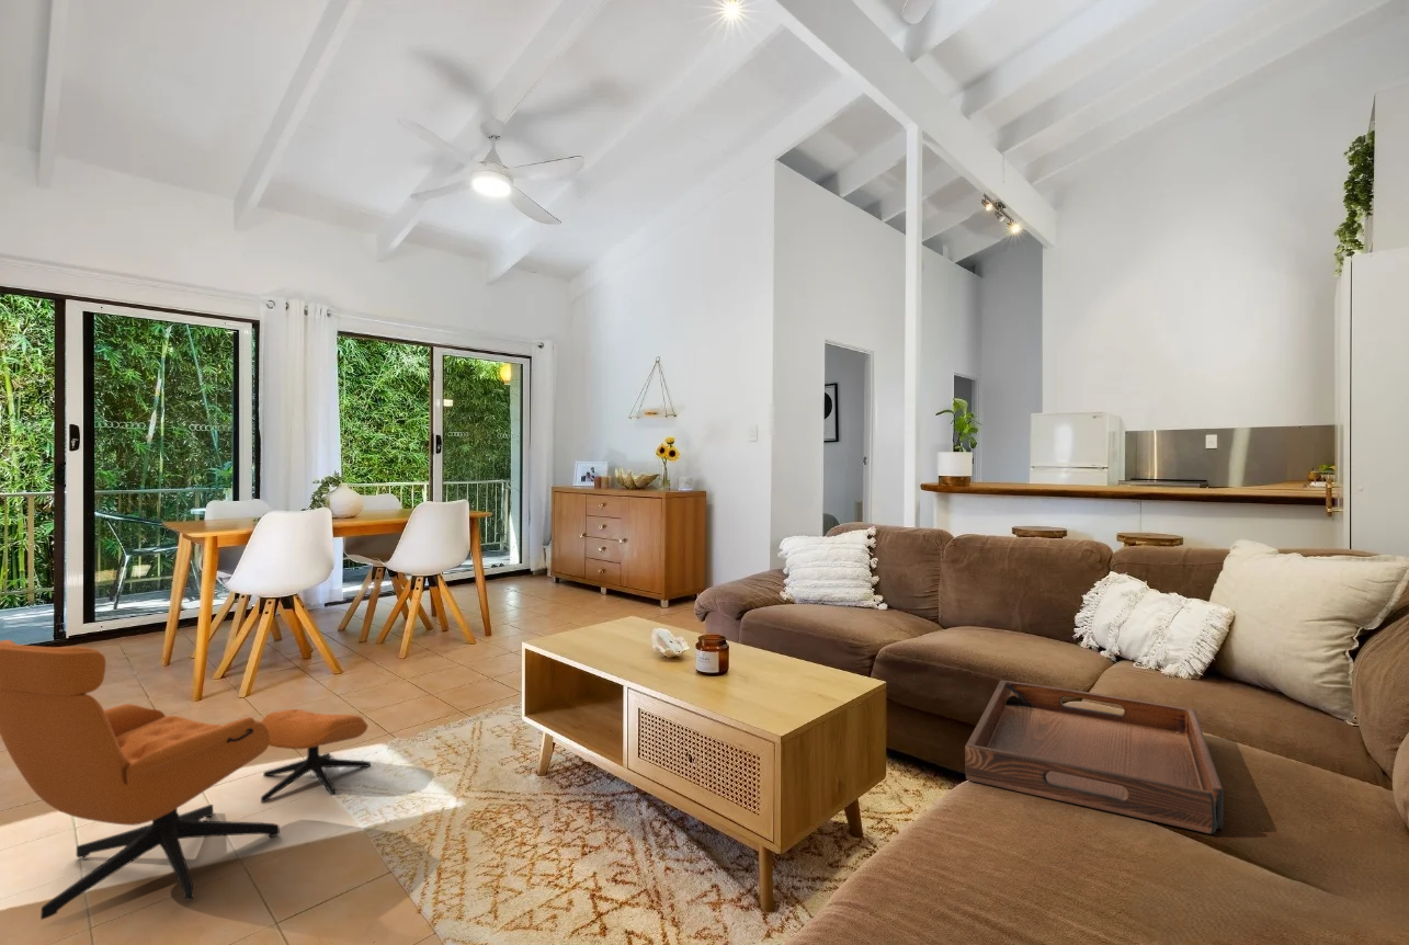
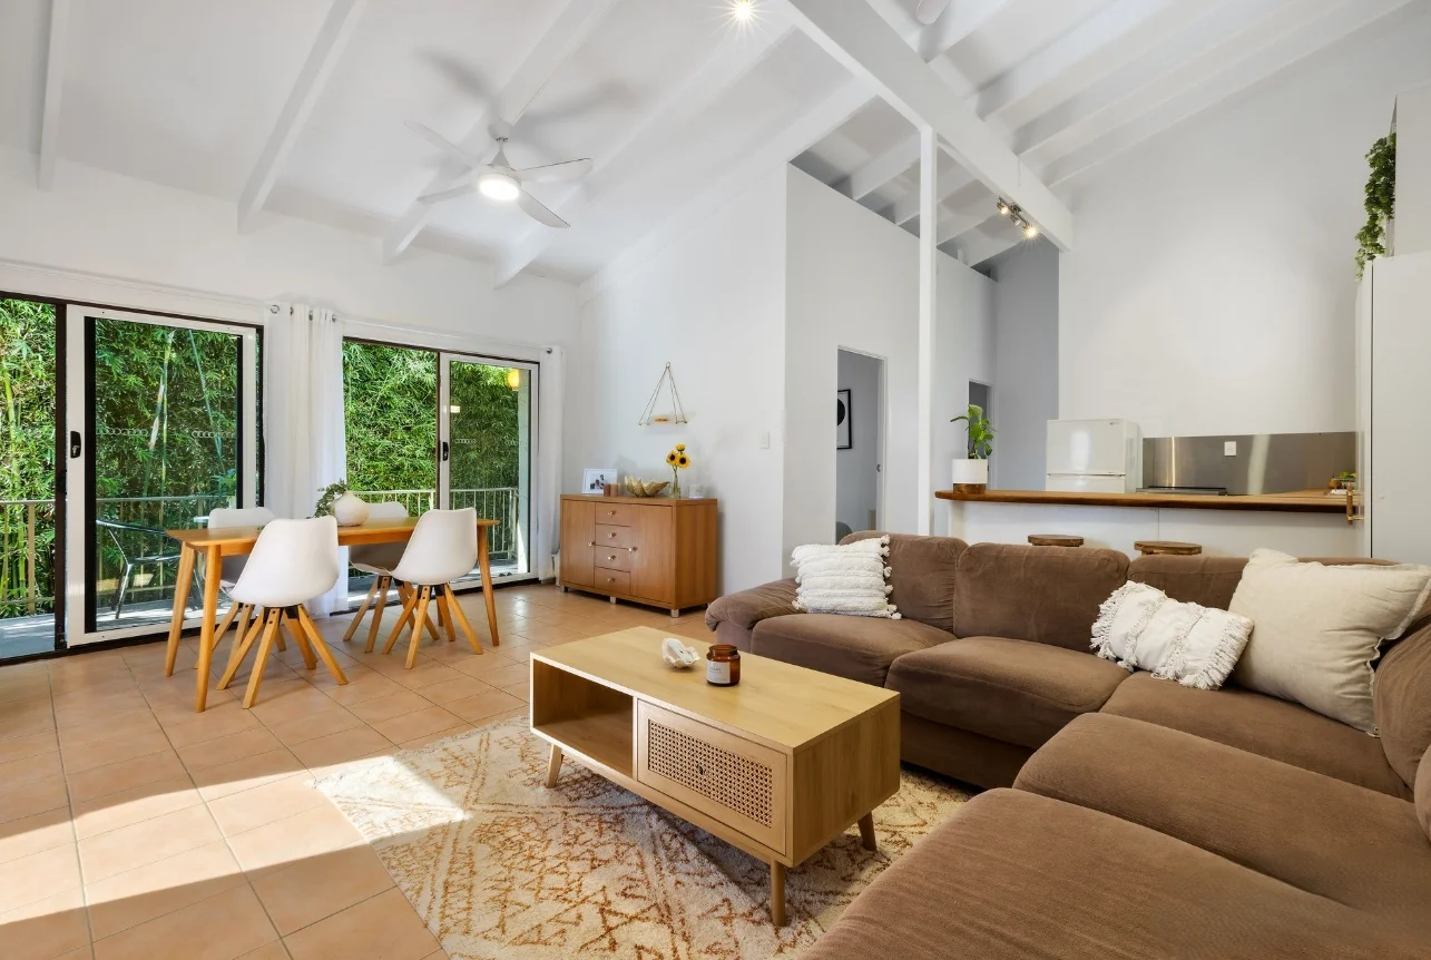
- serving tray (1088, 741)
- lounge chair (219, 725)
